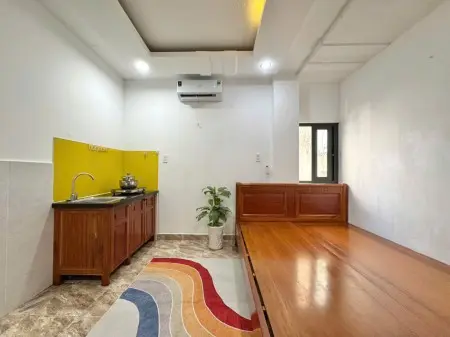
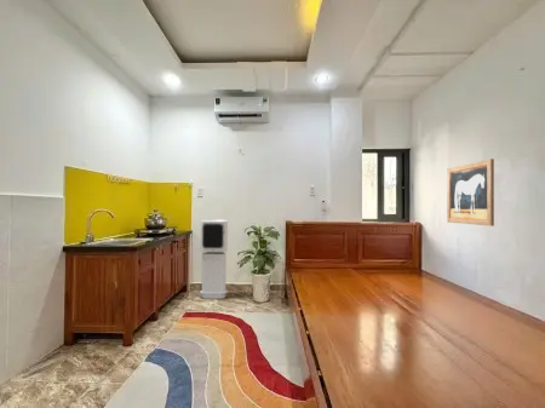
+ wall art (467, 194)
+ air purifier (214, 257)
